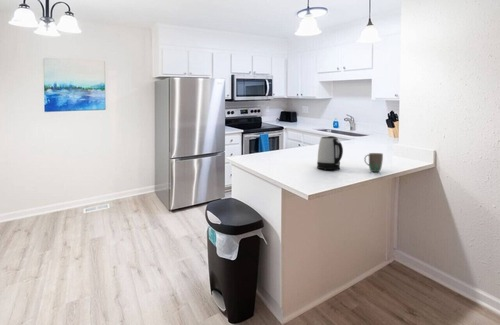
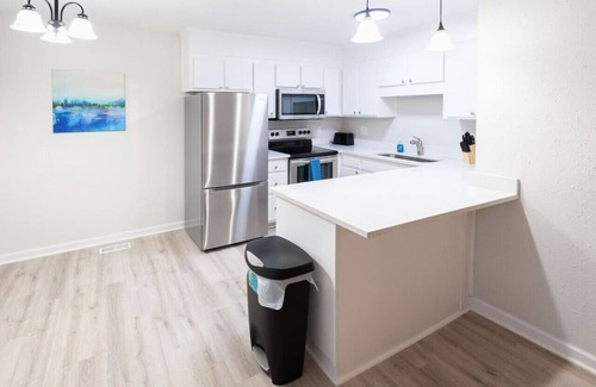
- mug (372, 162)
- kettle (331, 152)
